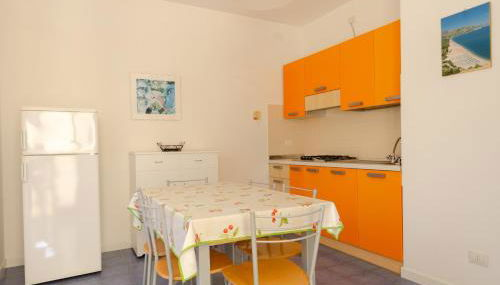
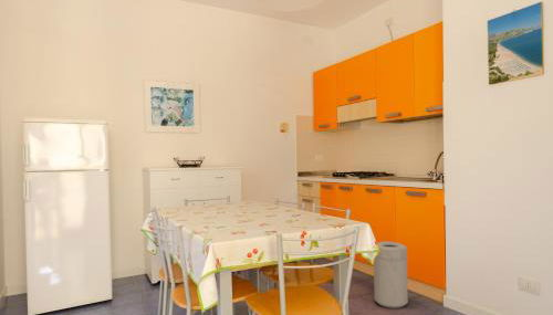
+ trash can (390, 273)
